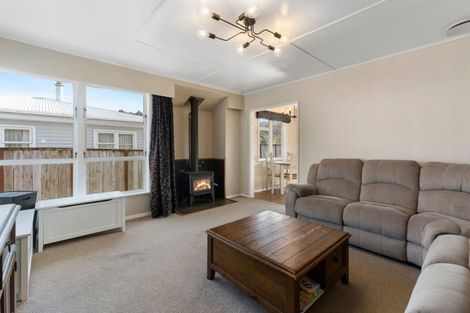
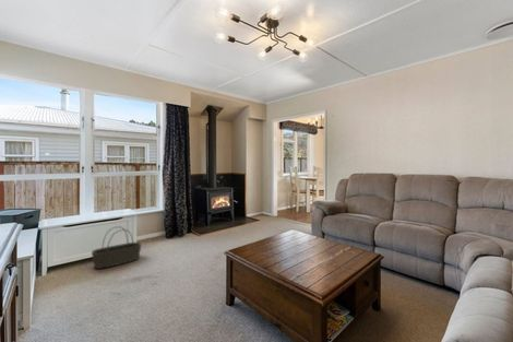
+ basket (117, 245)
